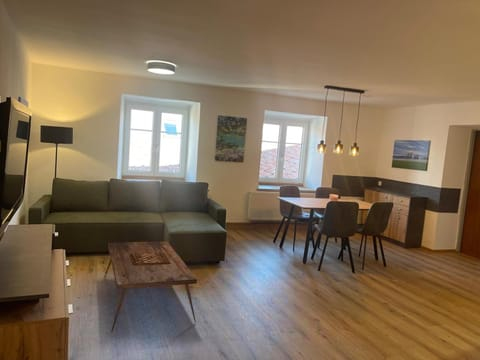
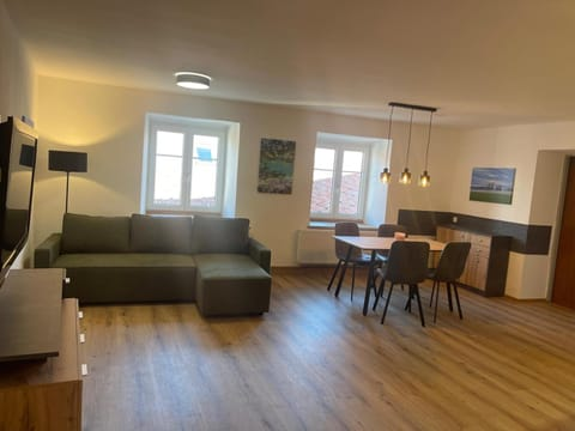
- coffee table (145, 275)
